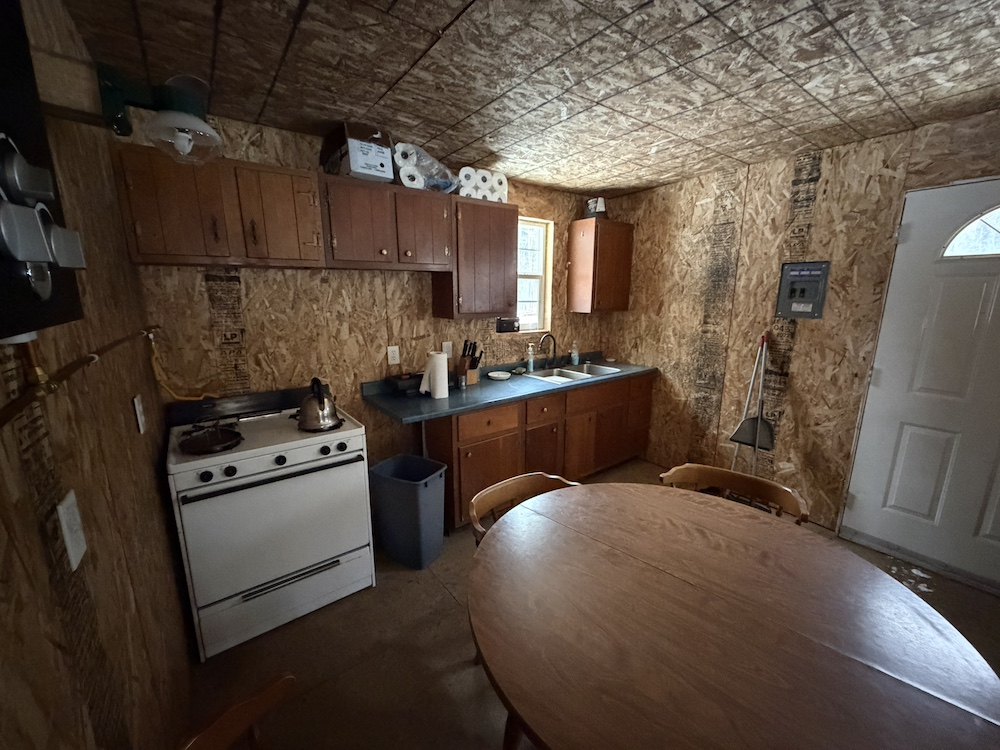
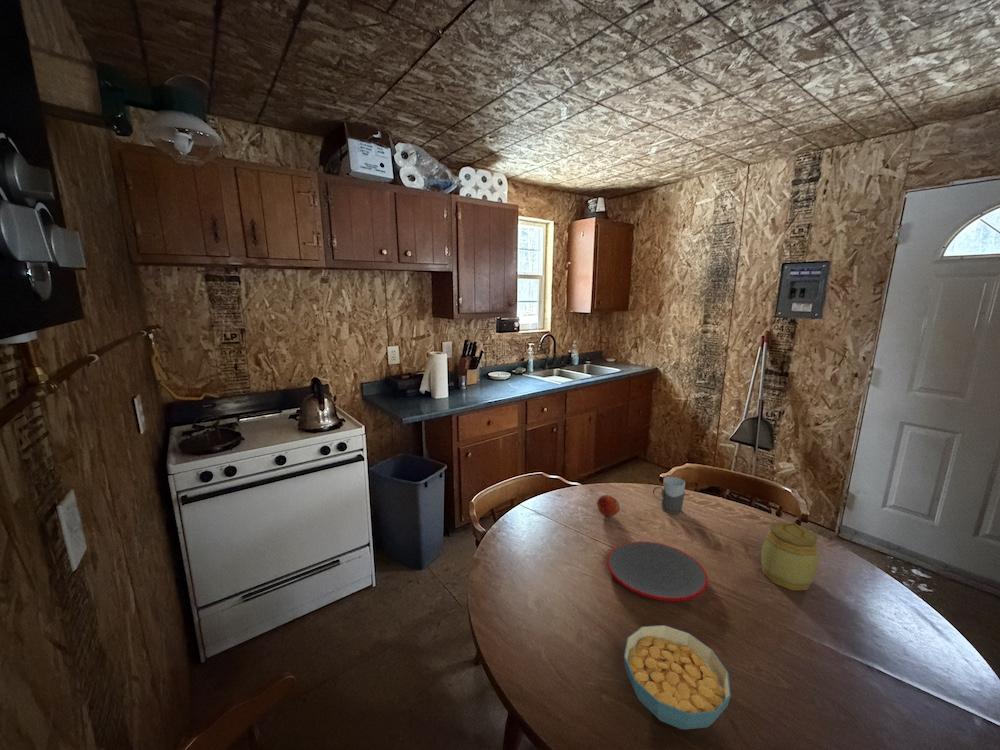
+ cereal bowl (672, 684)
+ plate (655, 570)
+ fruit (608, 506)
+ jar (790, 550)
+ mug (667, 495)
